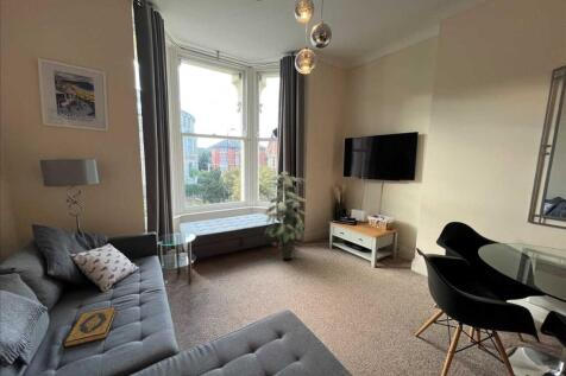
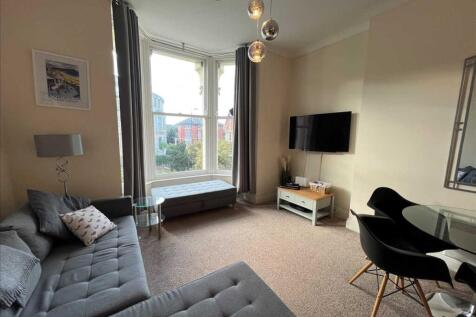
- hardback book (93, 324)
- indoor plant (284, 215)
